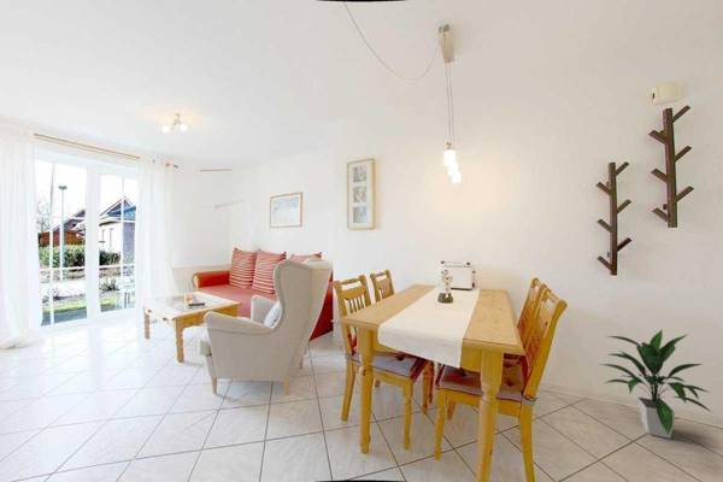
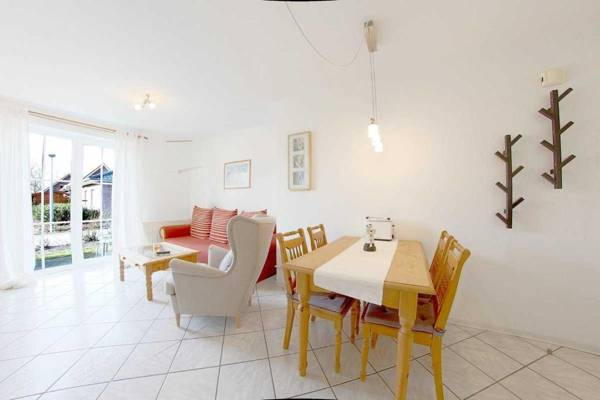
- indoor plant (653, 381)
